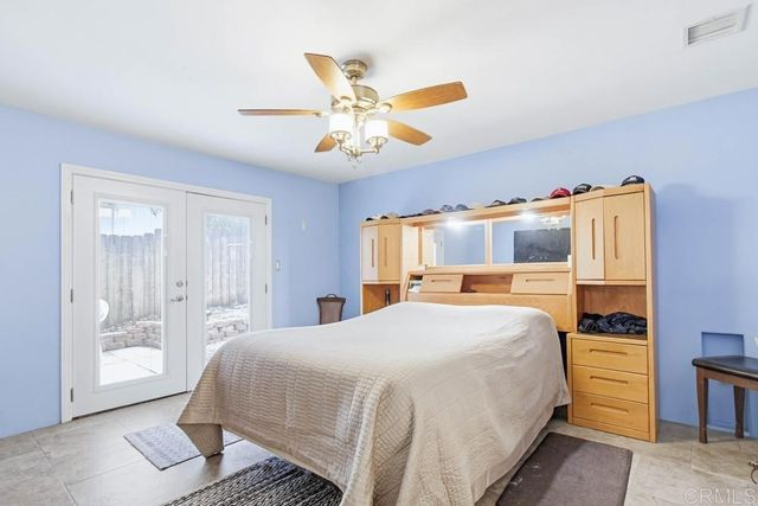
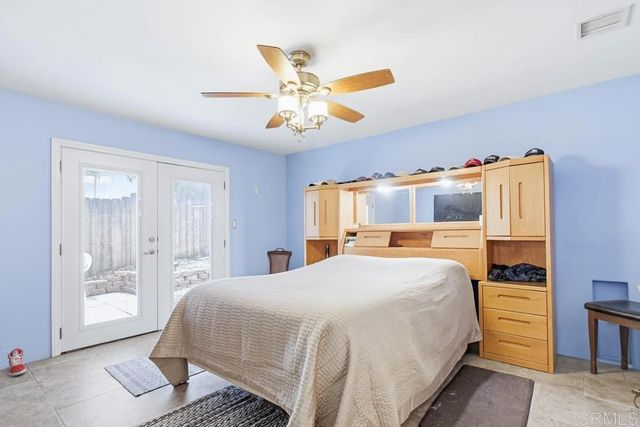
+ sneaker (16, 361)
